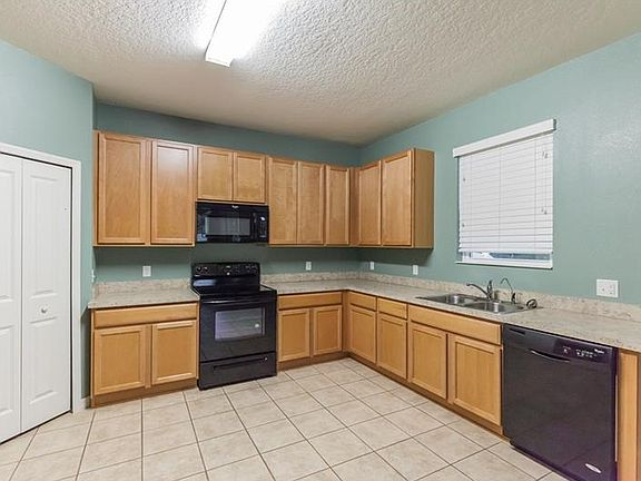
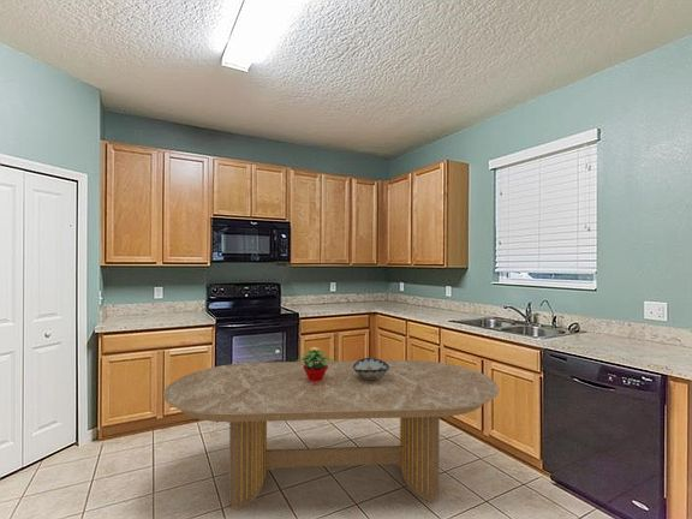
+ decorative bowl (370, 370)
+ potted flower (315, 363)
+ dining table (334, 418)
